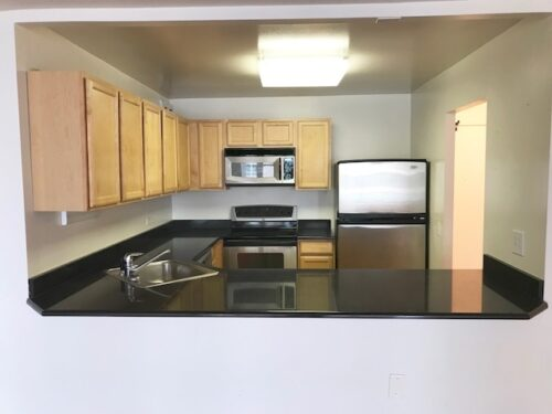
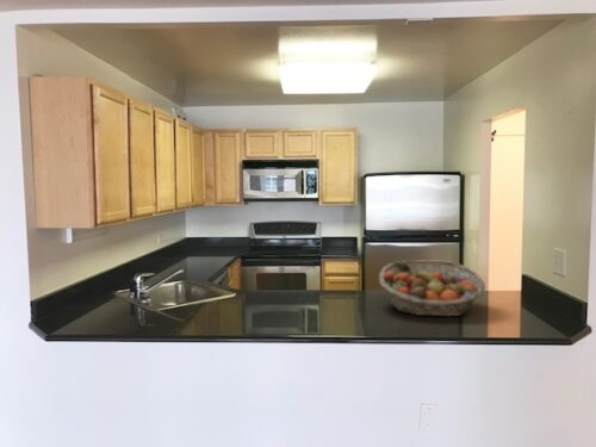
+ fruit basket (429, 286)
